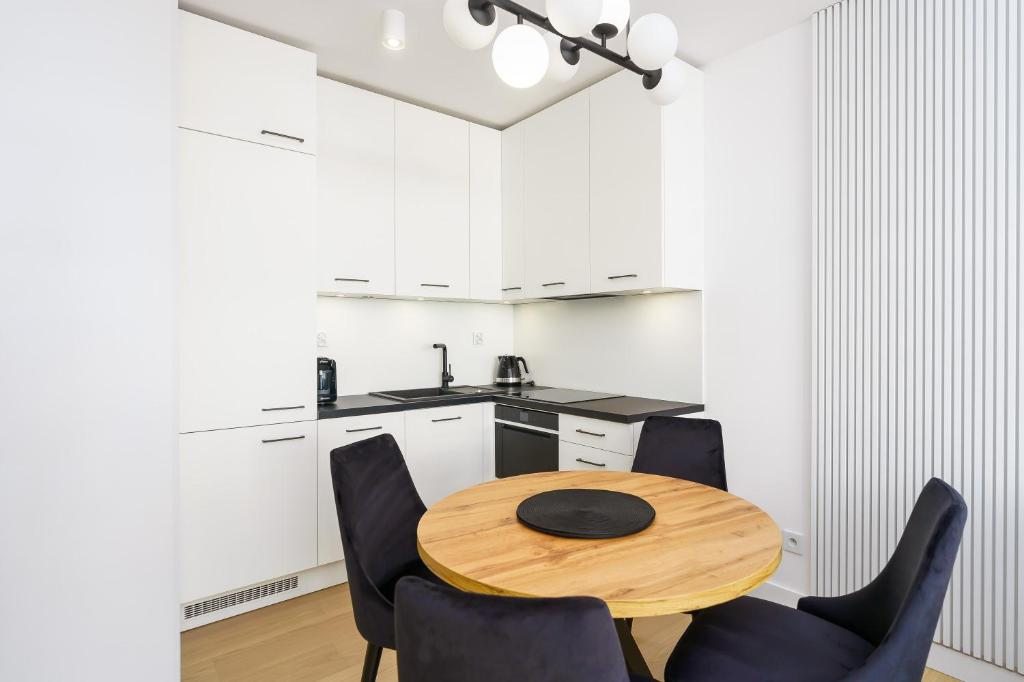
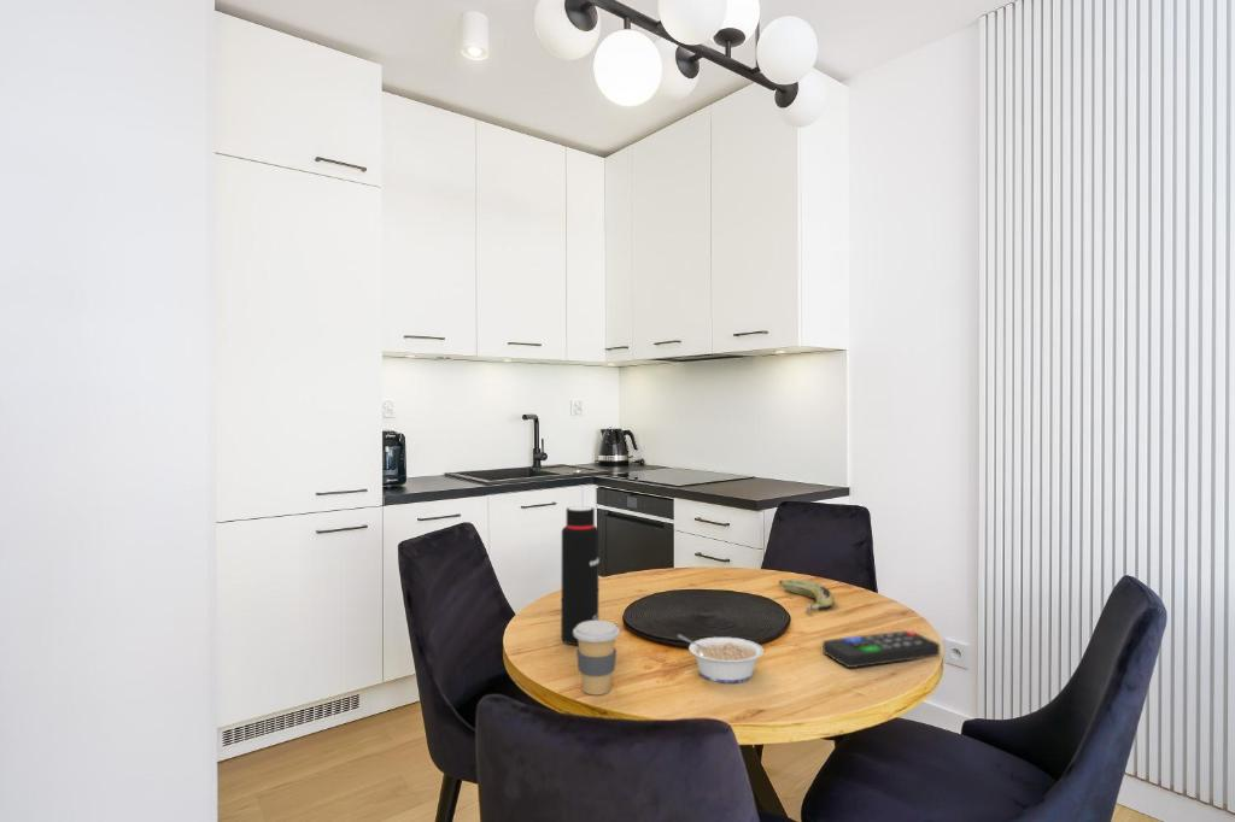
+ fruit (809, 593)
+ legume (722, 658)
+ coffee cup (596, 657)
+ water bottle (581, 573)
+ remote control (880, 647)
